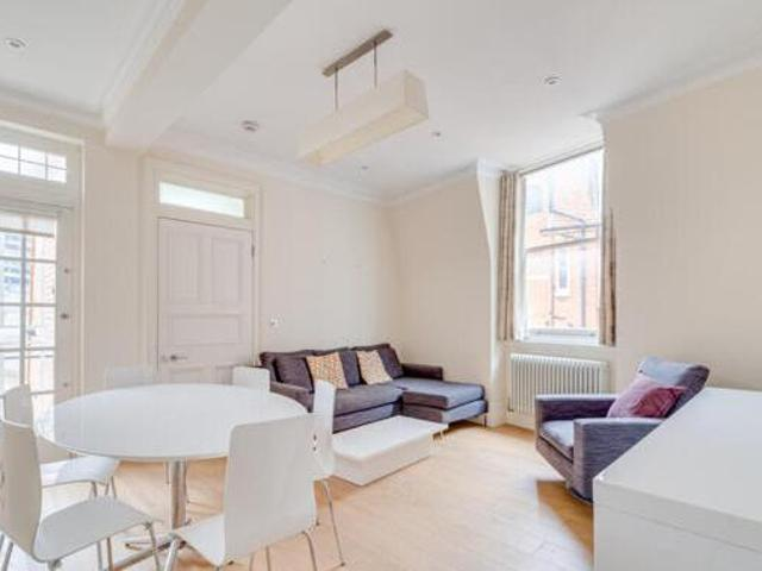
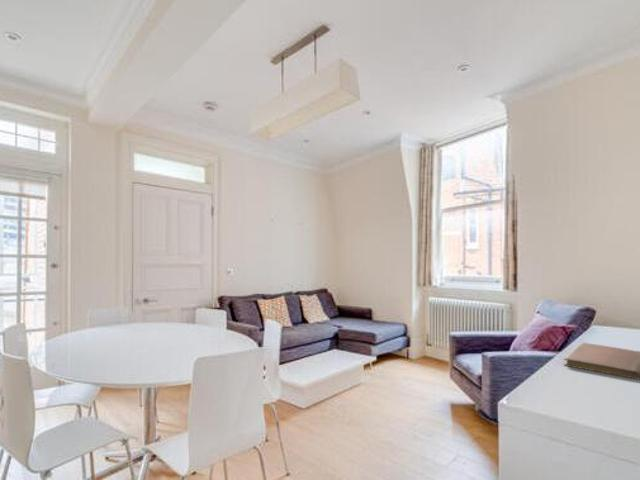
+ notebook (607, 359)
